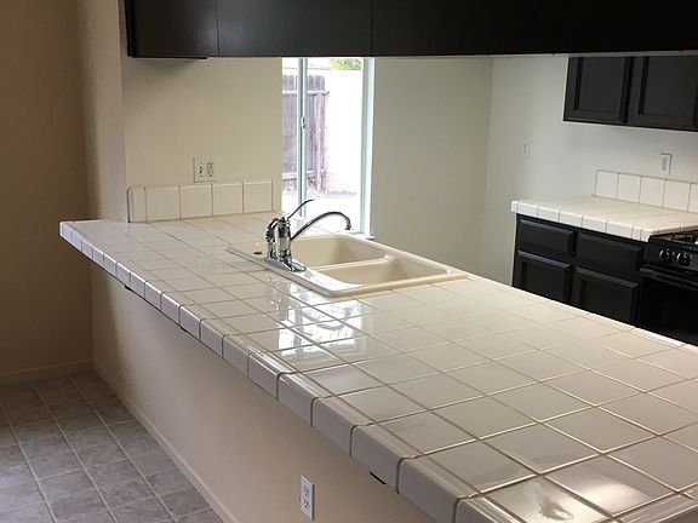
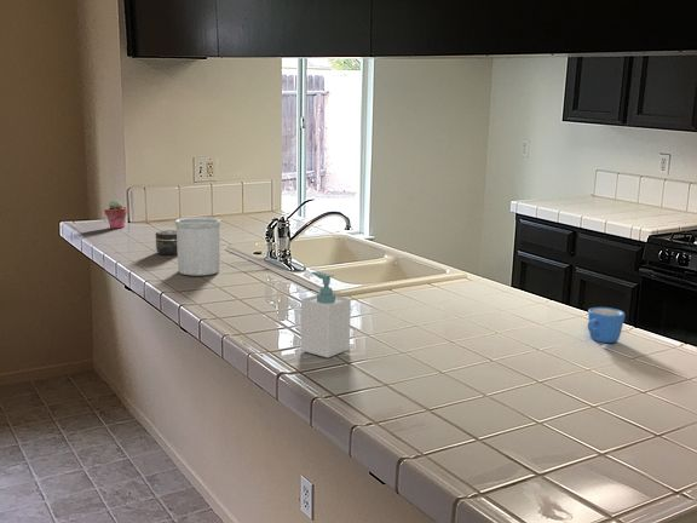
+ mug (601, 327)
+ soap bottle (326, 312)
+ utensil holder (198, 246)
+ jar (169, 242)
+ potted succulent (116, 213)
